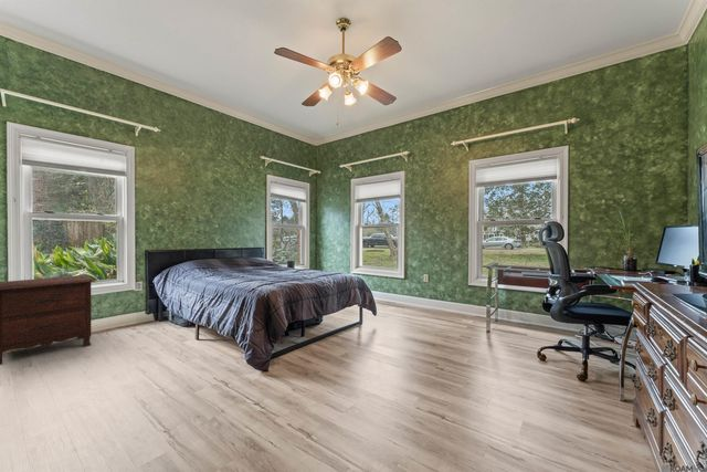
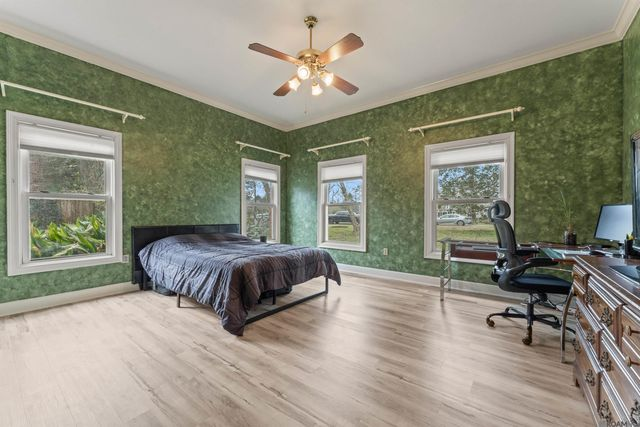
- nightstand (43, 315)
